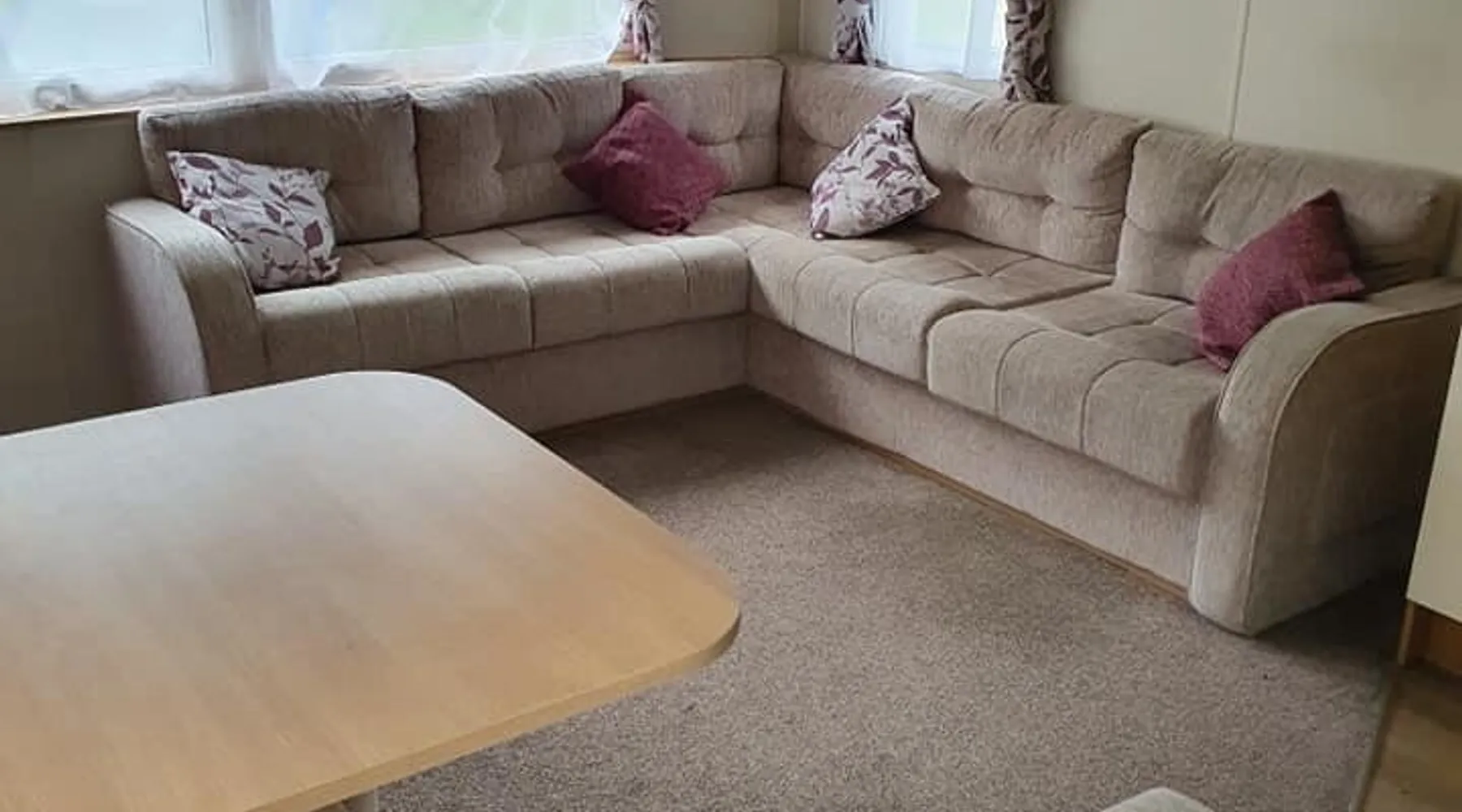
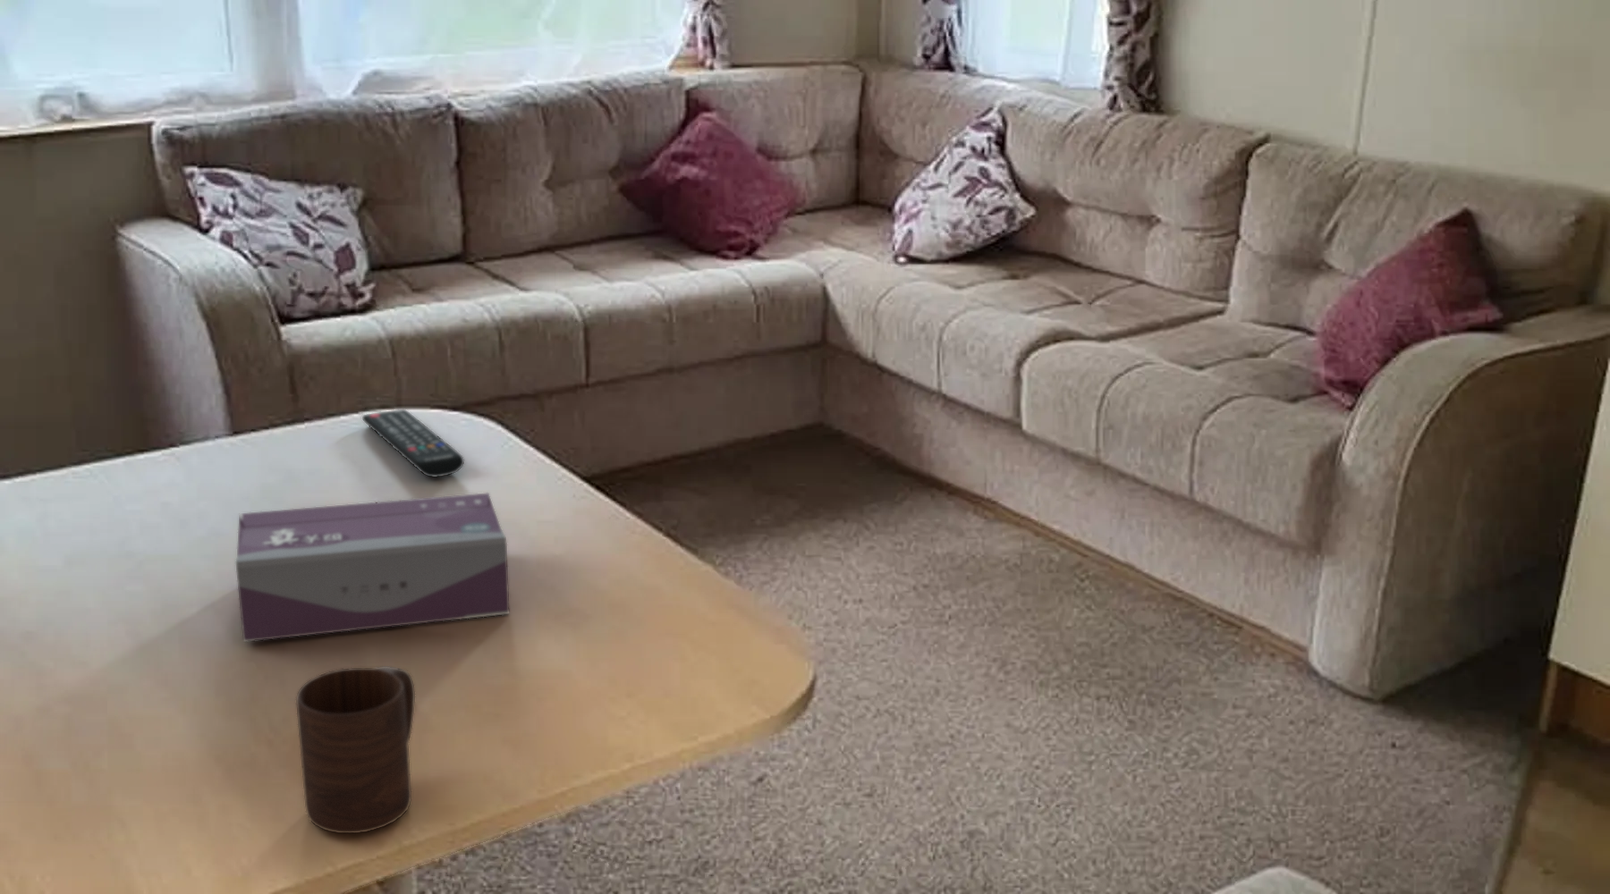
+ tissue box (372, 559)
+ cup (360, 742)
+ remote control (411, 440)
